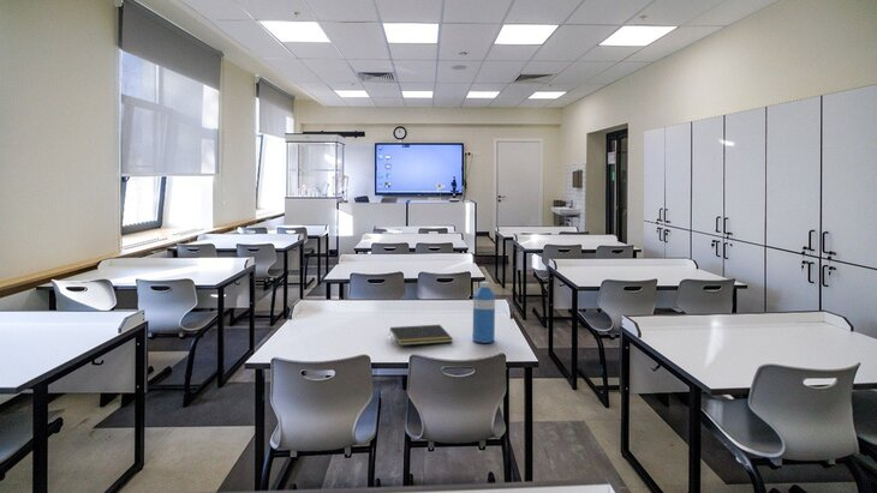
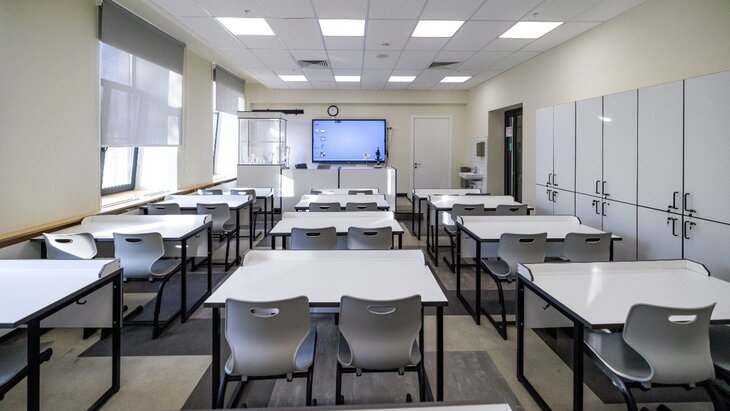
- notepad (420, 333)
- water bottle (483, 311)
